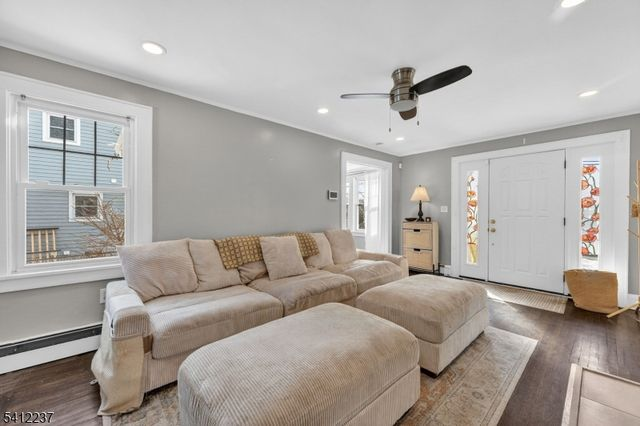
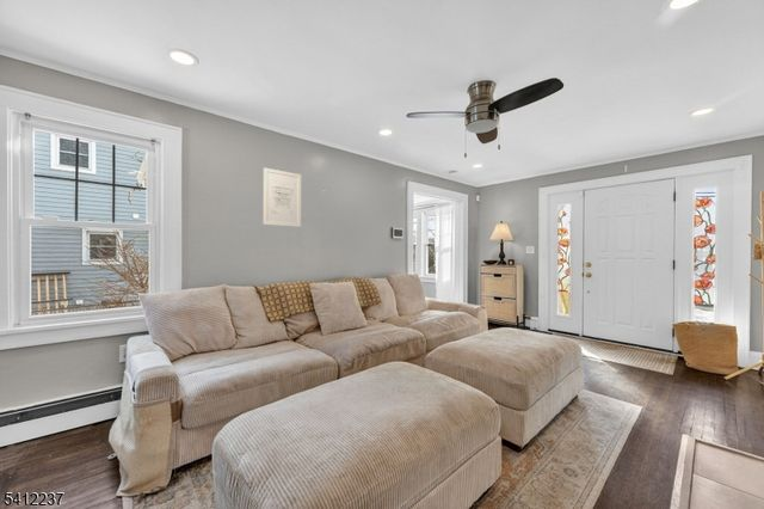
+ wall art (283, 198)
